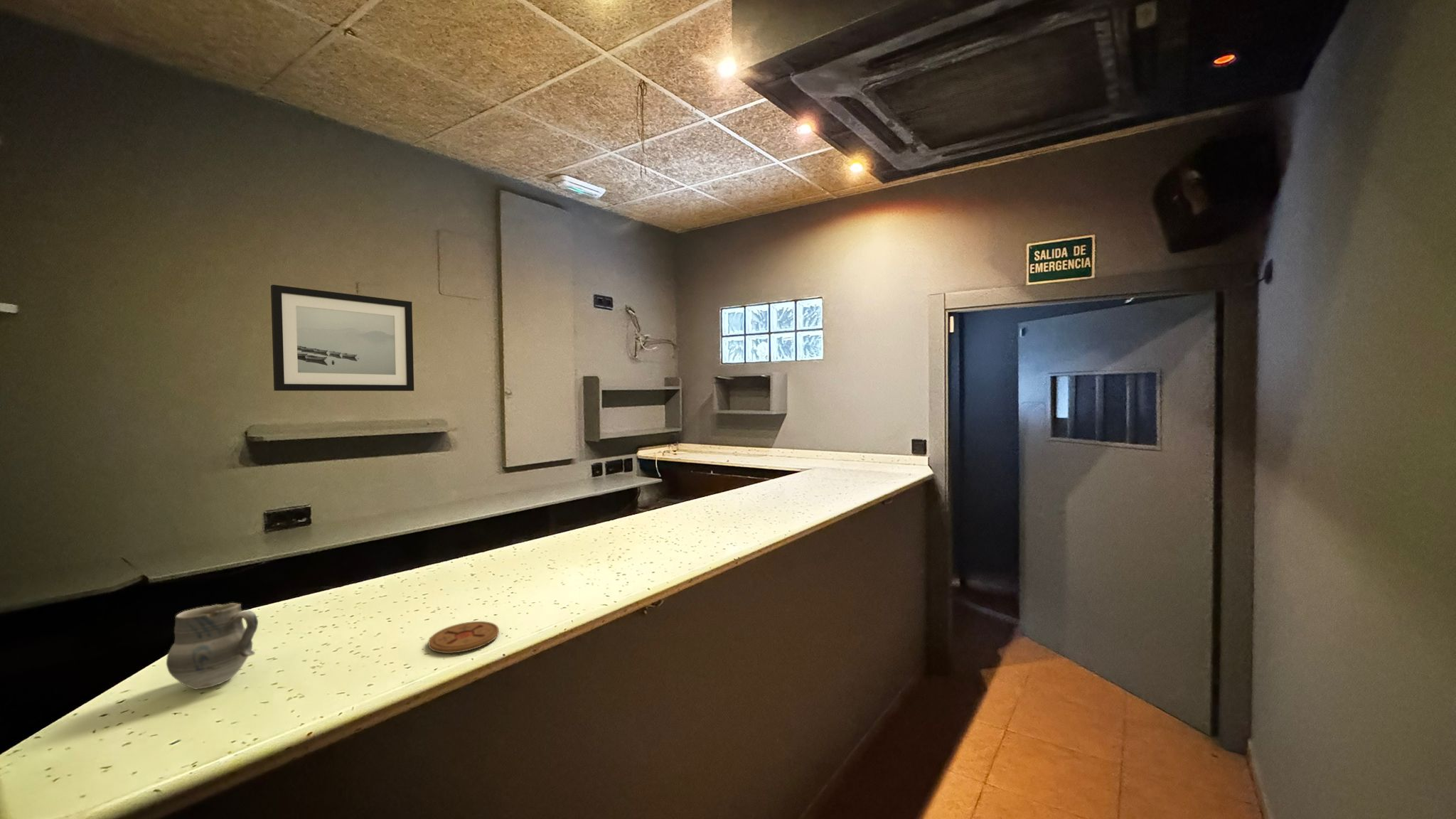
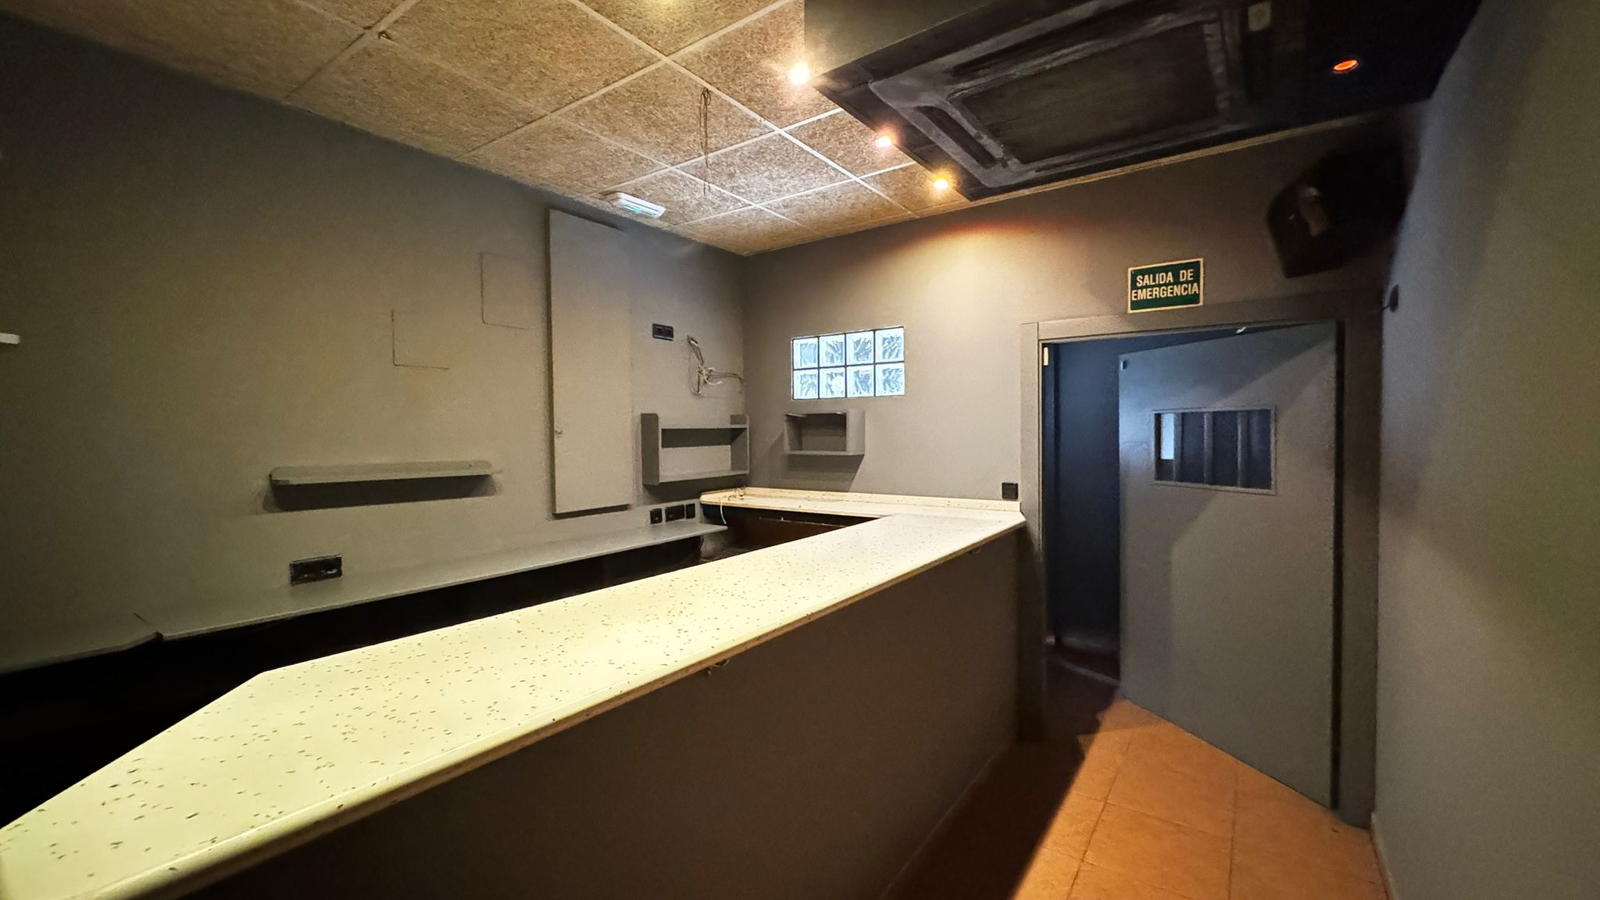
- wall art (348, 343)
- coaster (464, 636)
- cup (217, 643)
